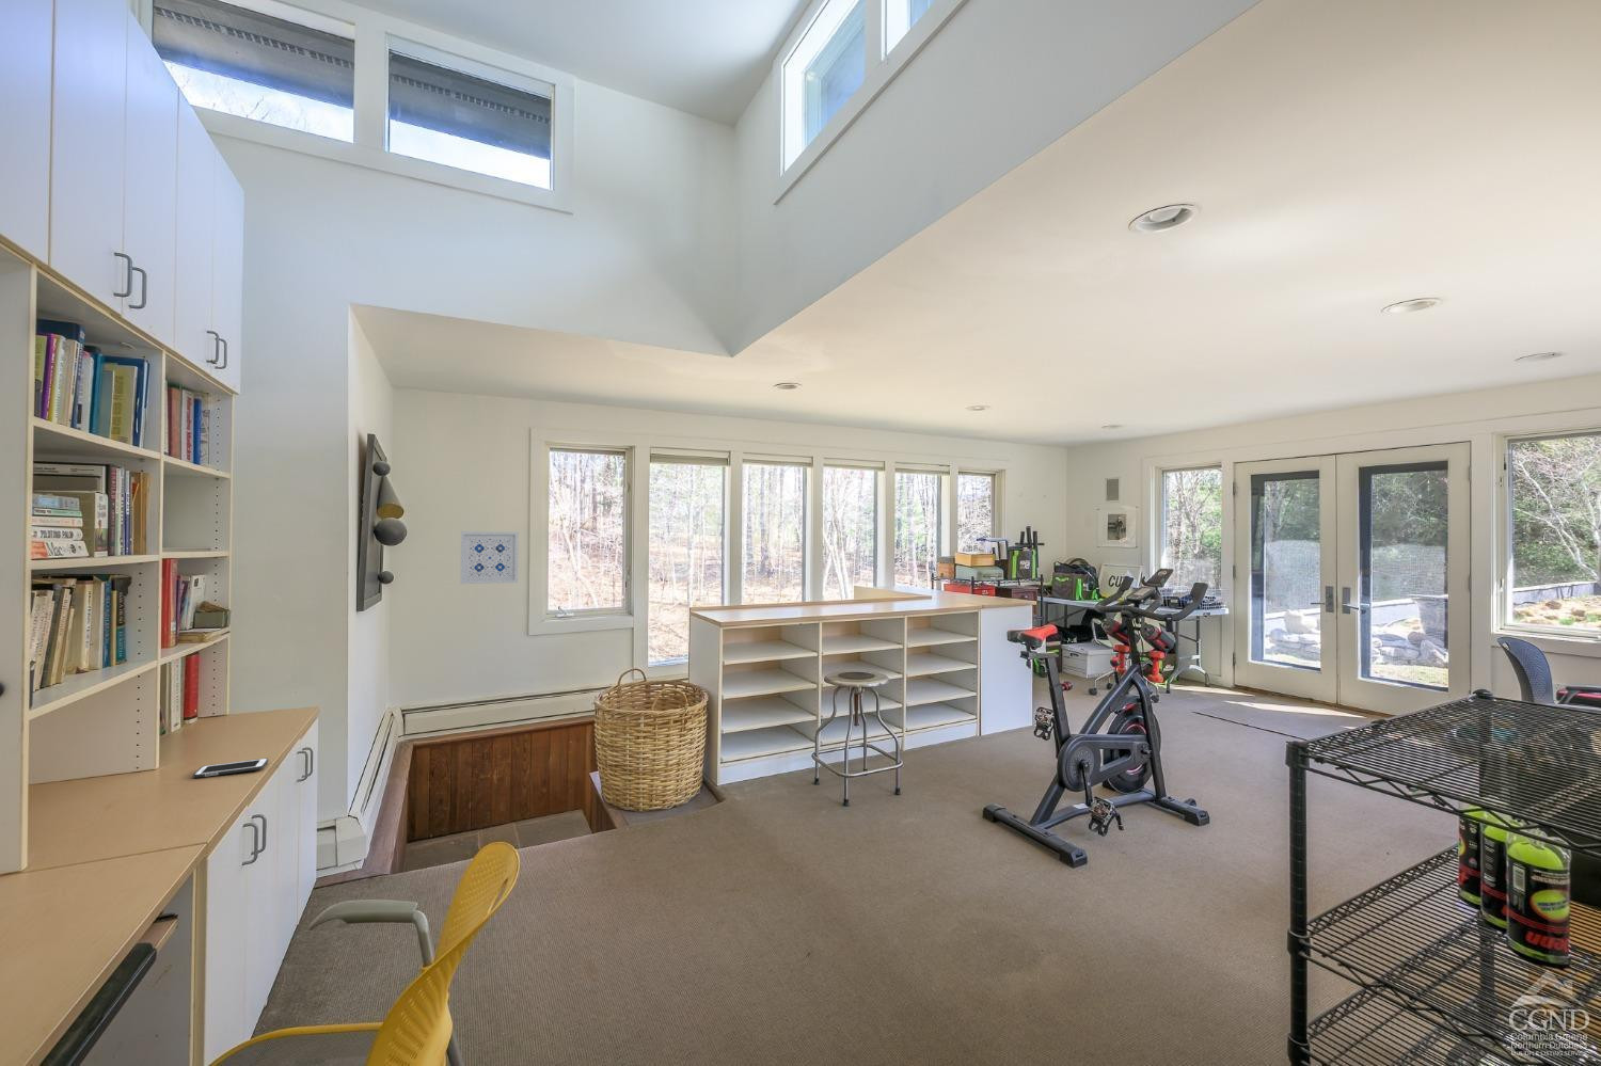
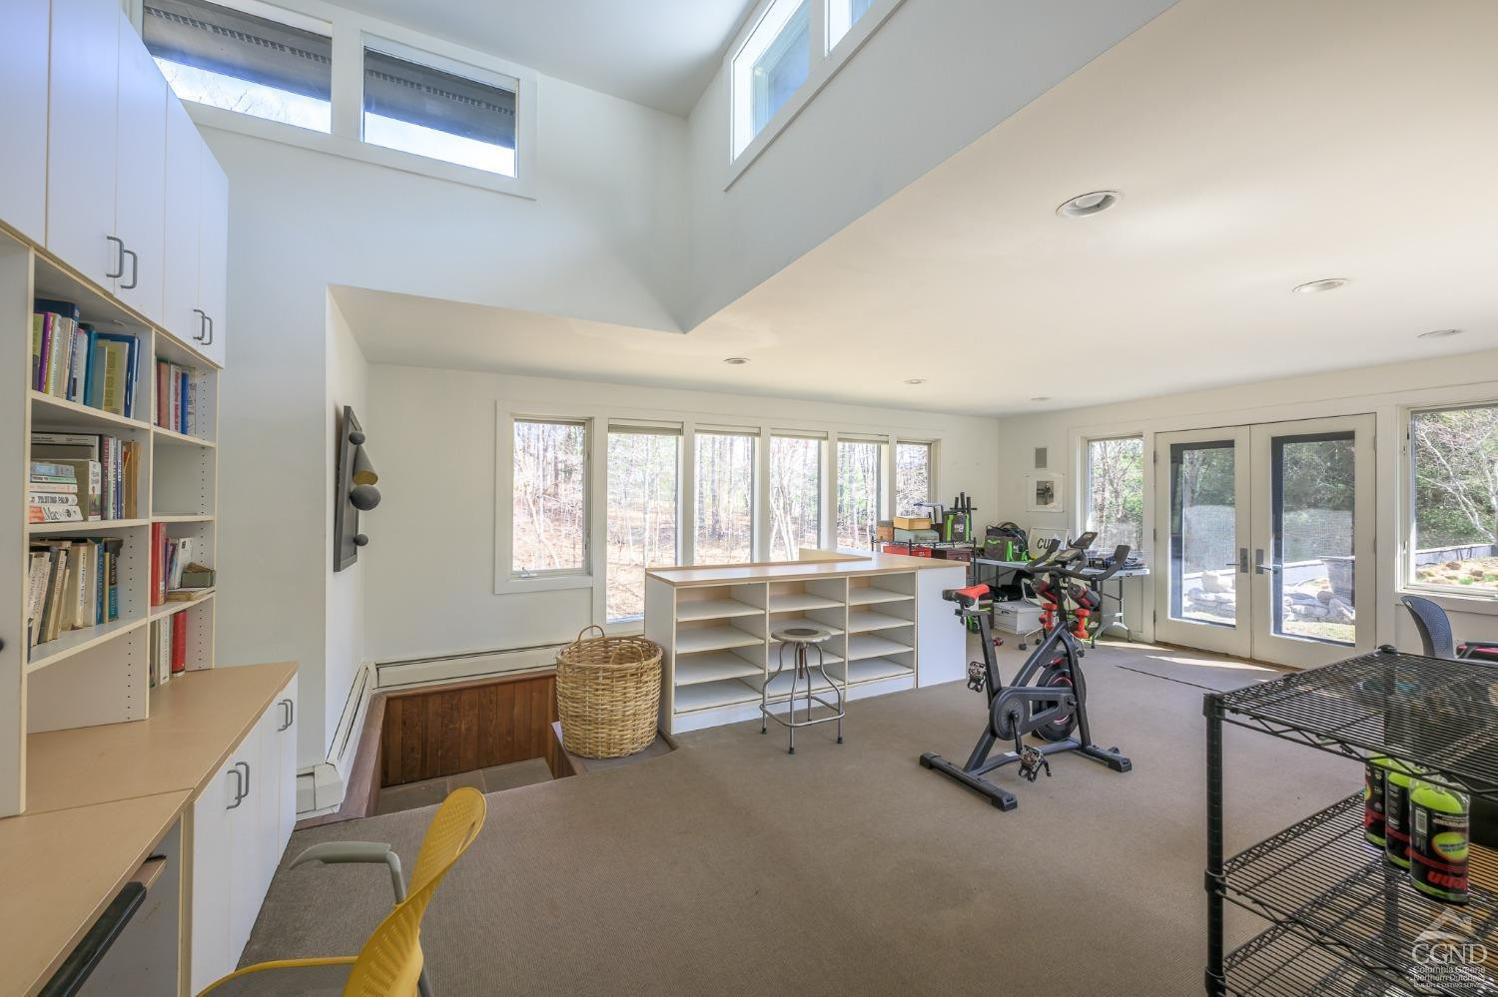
- wall art (489, 557)
- cell phone (232, 767)
